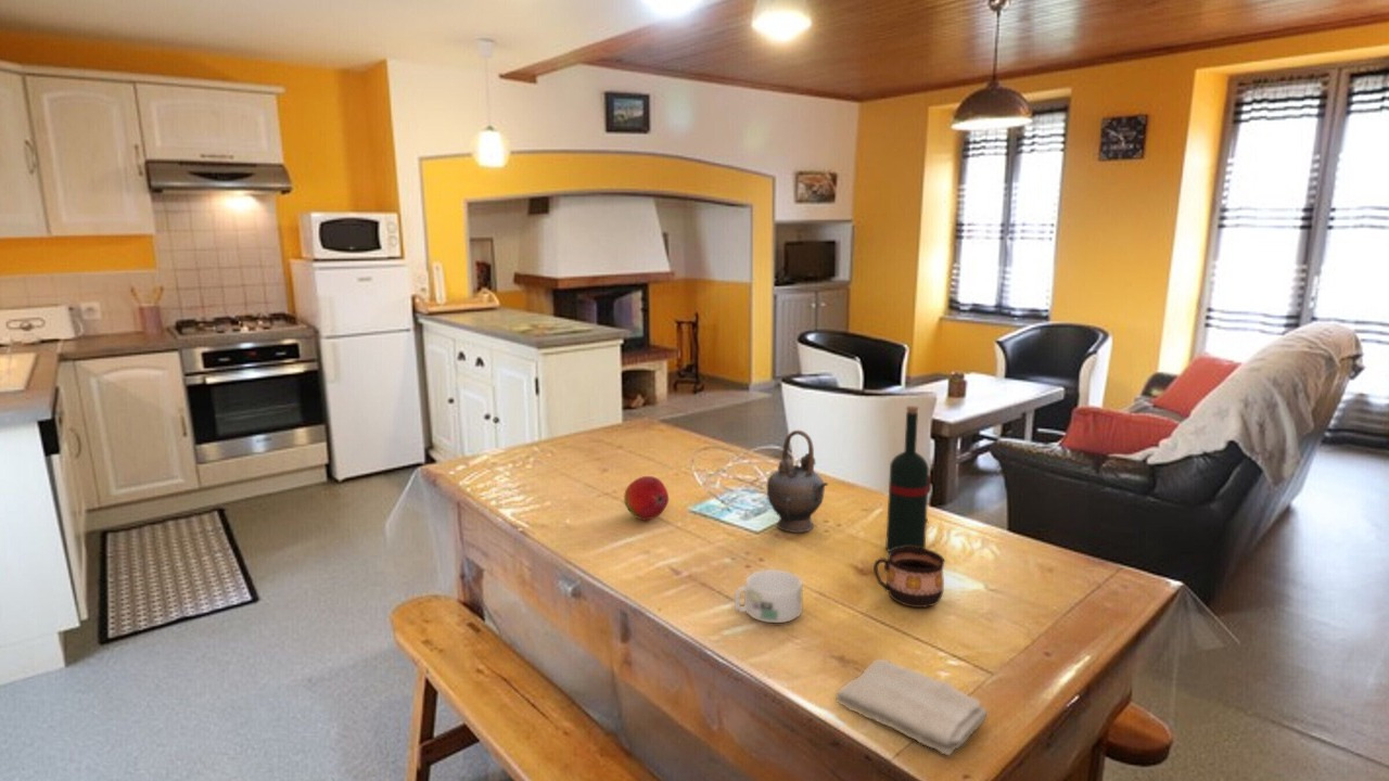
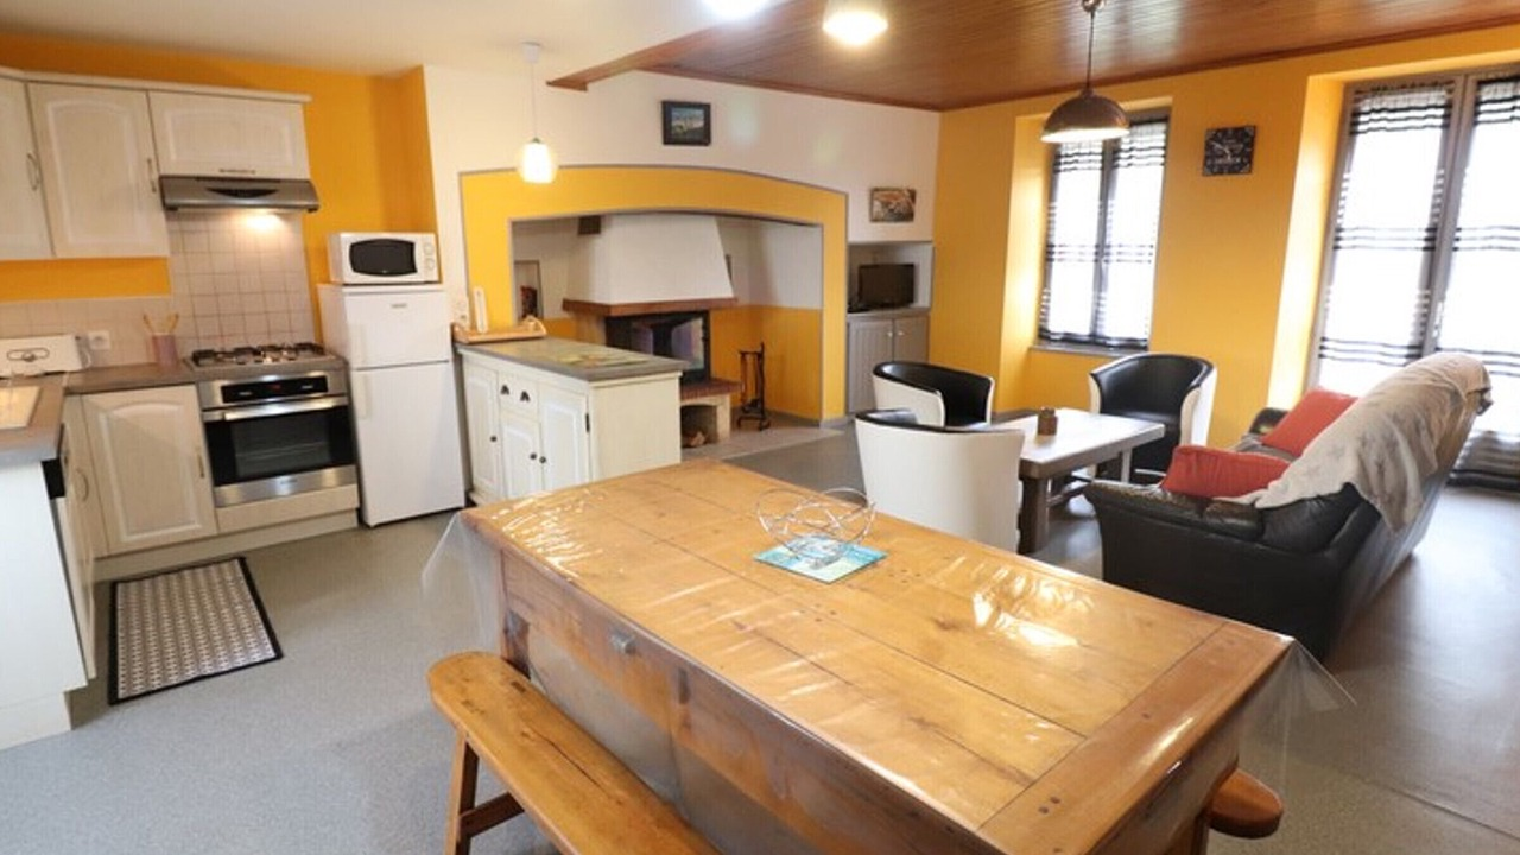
- wine bottle (912, 478)
- fruit (645, 497)
- washcloth (910, 702)
- mug (767, 597)
- cup (912, 576)
- teapot (800, 481)
